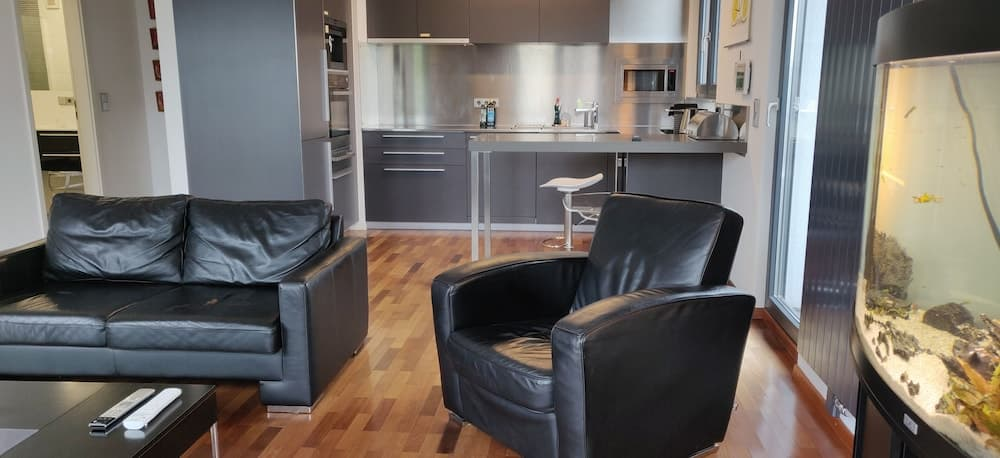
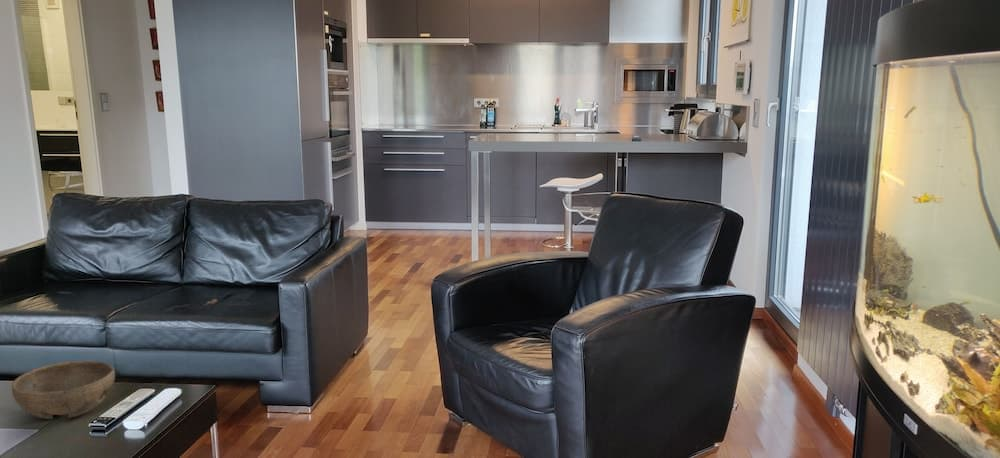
+ bowl (66, 393)
